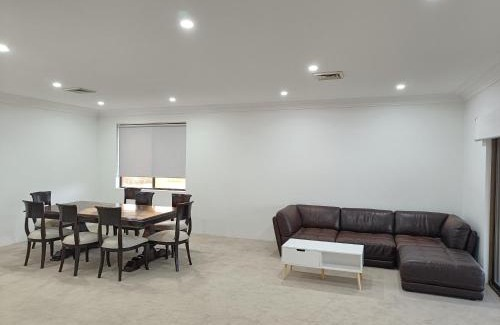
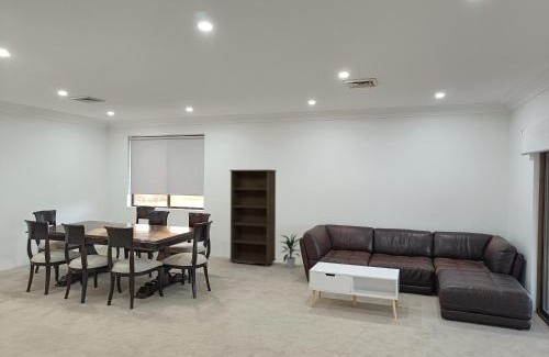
+ indoor plant (290, 249)
+ bookcase (253, 216)
